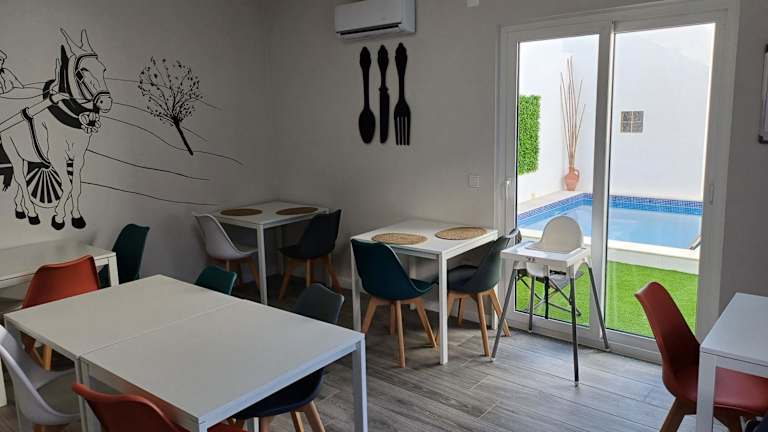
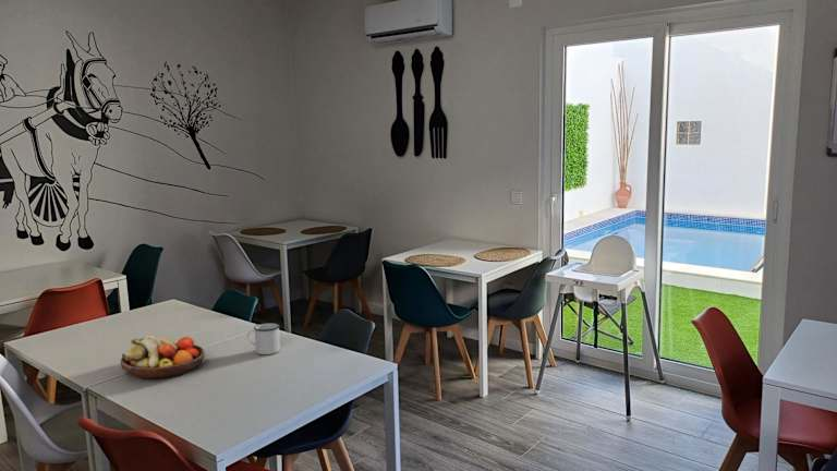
+ fruit bowl (162, 352)
+ mug (263, 338)
